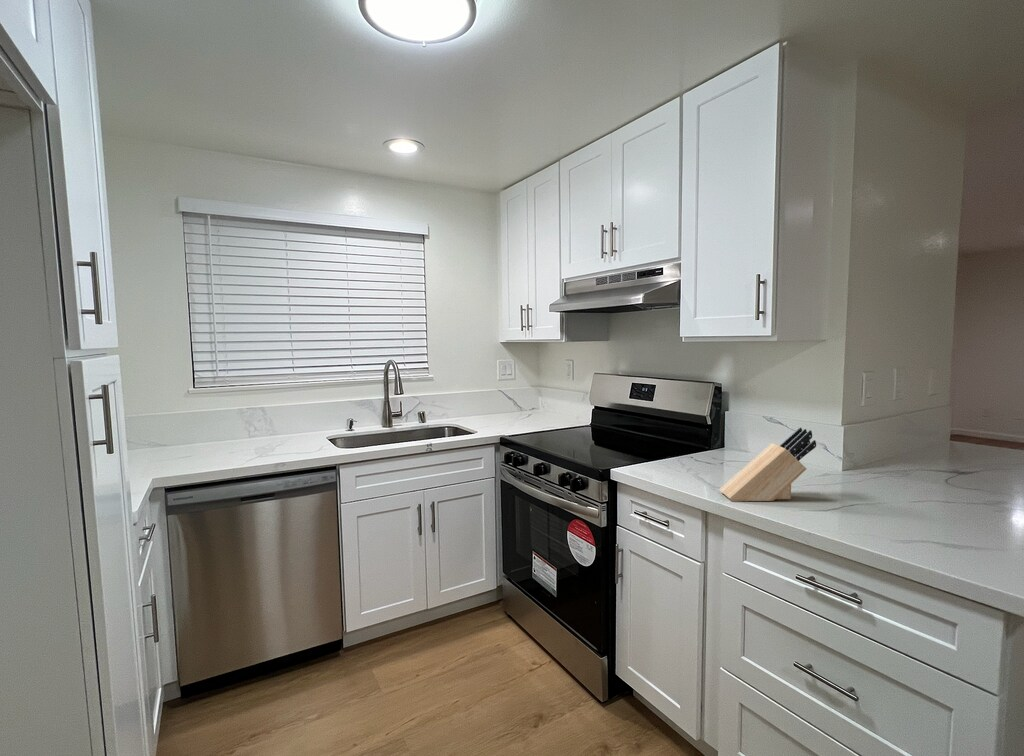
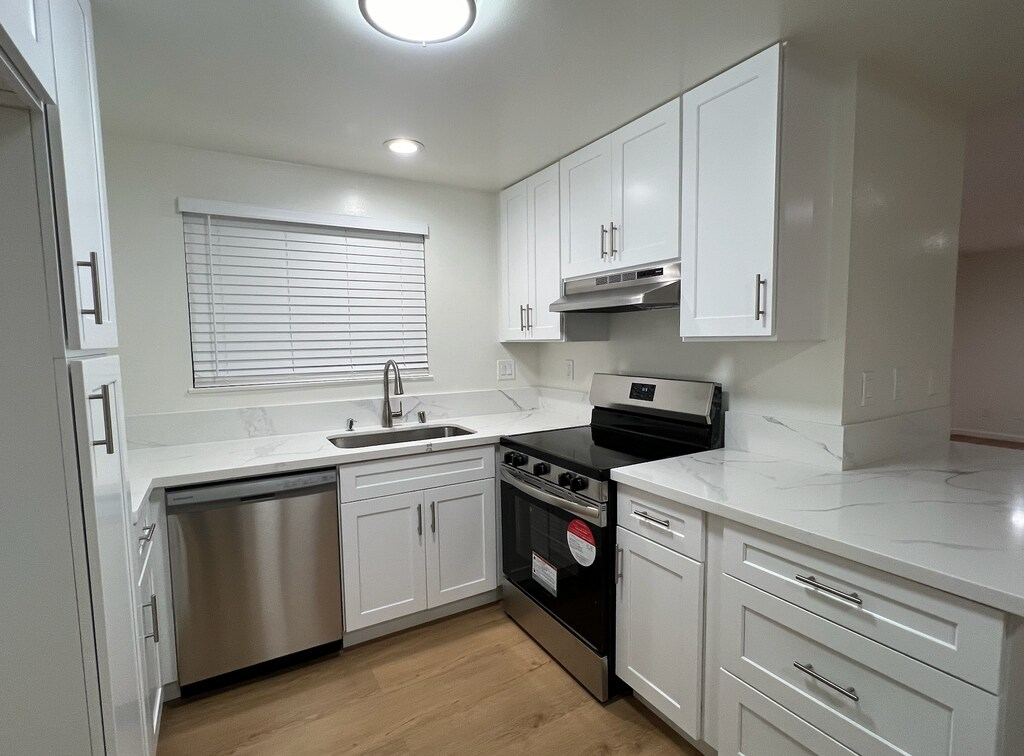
- knife block (768, 462)
